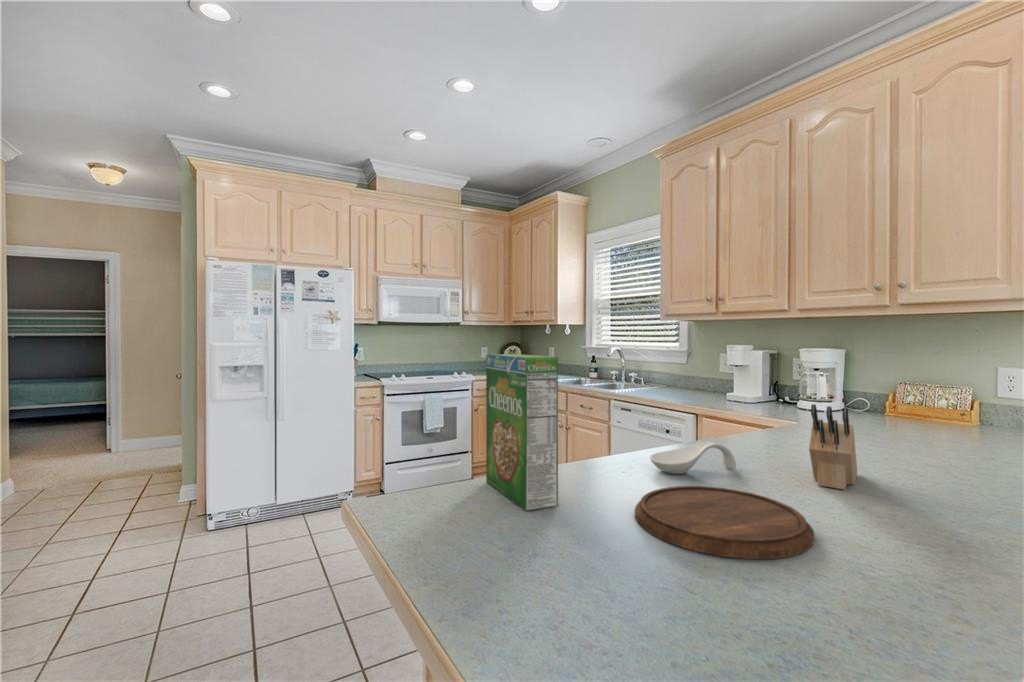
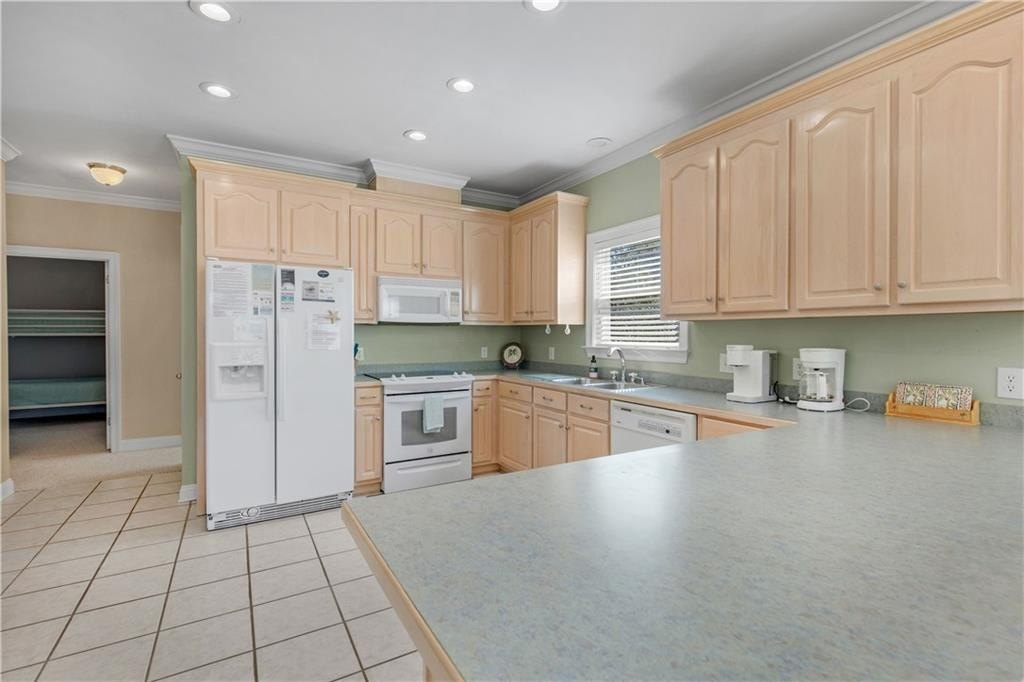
- spoon rest (692, 456)
- cereal box (519, 424)
- cutting board (718, 515)
- knife block (833, 441)
